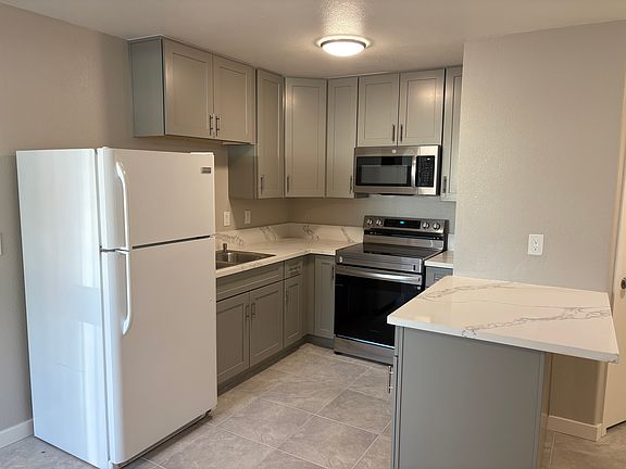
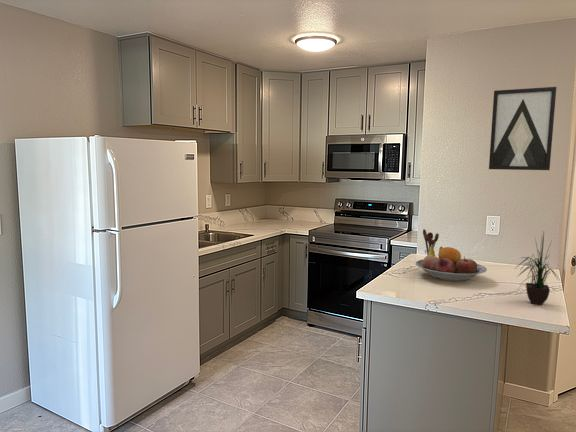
+ utensil holder (429, 245)
+ wall art (521, 129)
+ potted plant (538, 262)
+ fruit bowl (450, 263)
